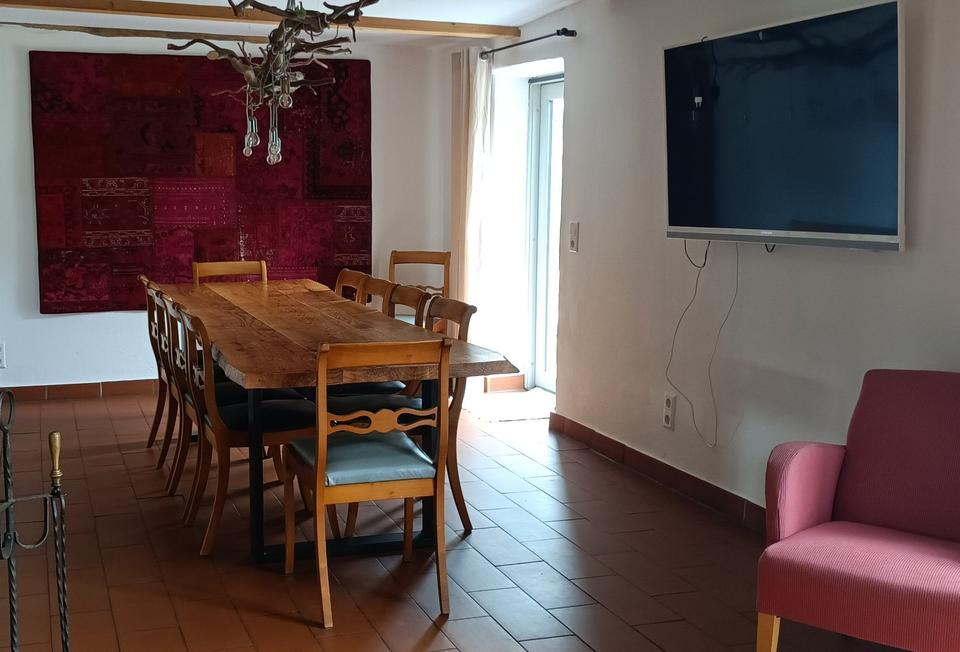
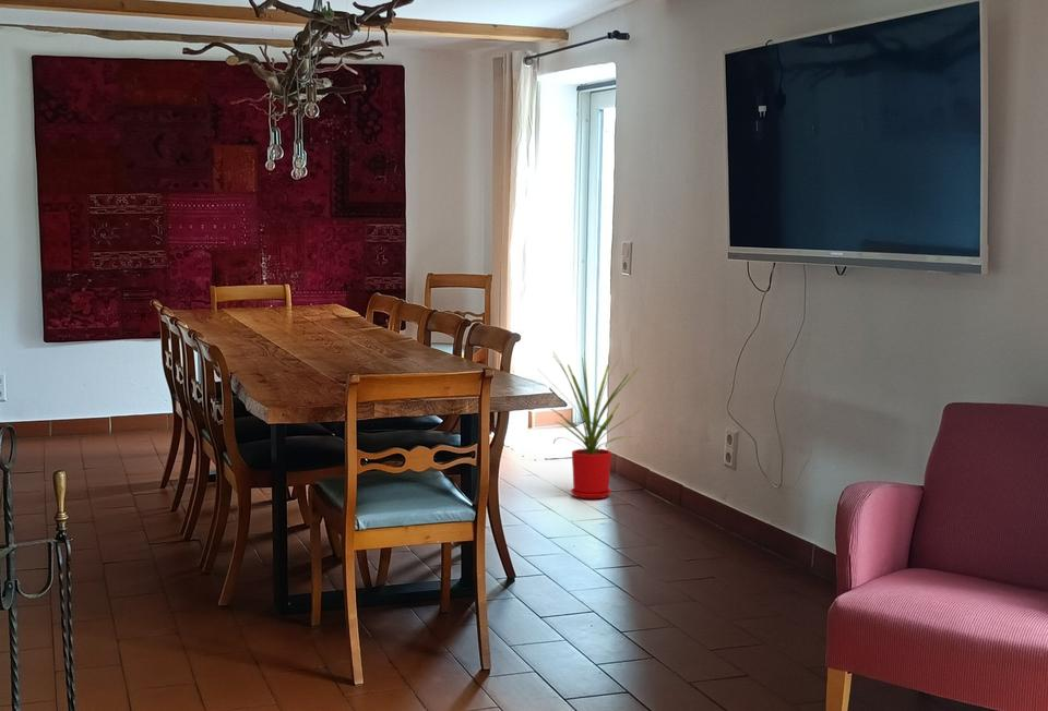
+ house plant (593, 424)
